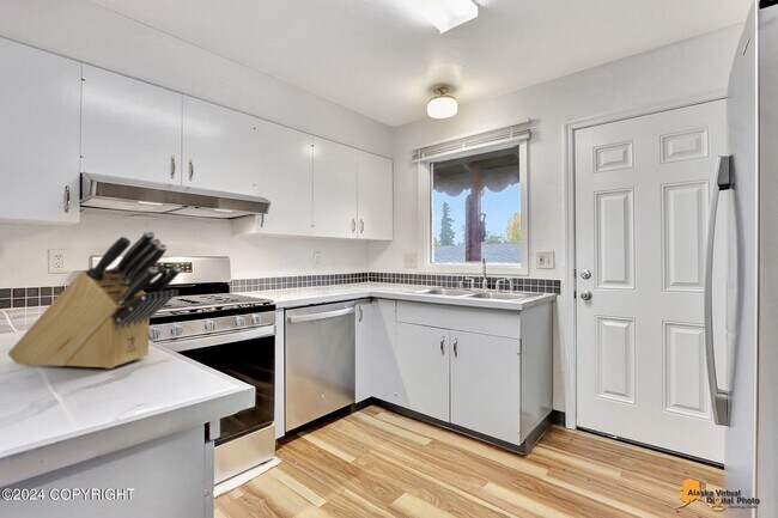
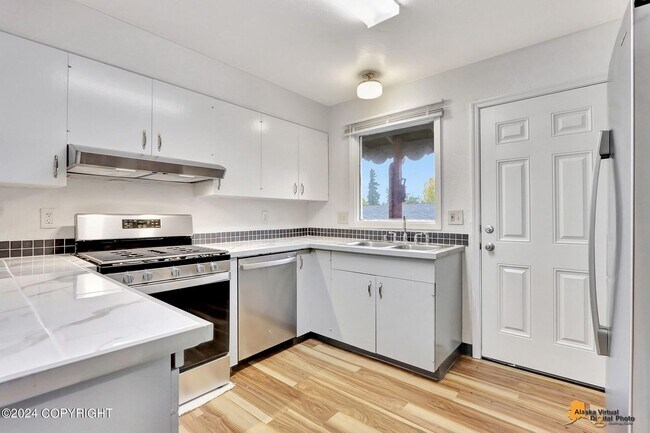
- knife block (98, 295)
